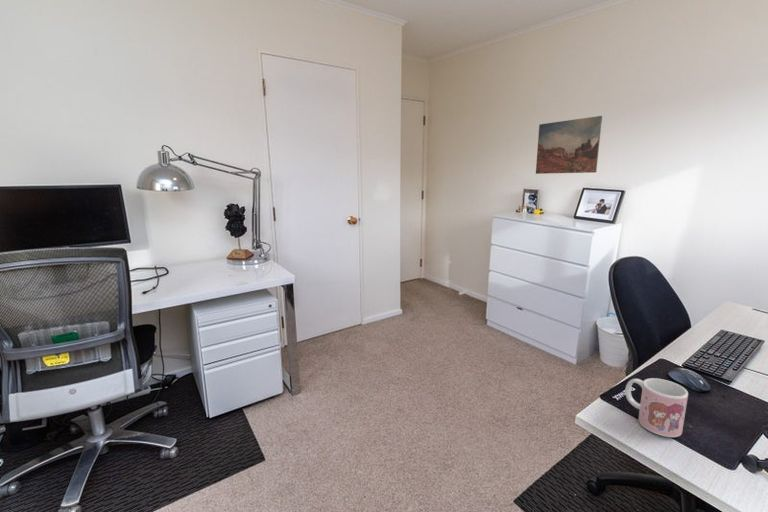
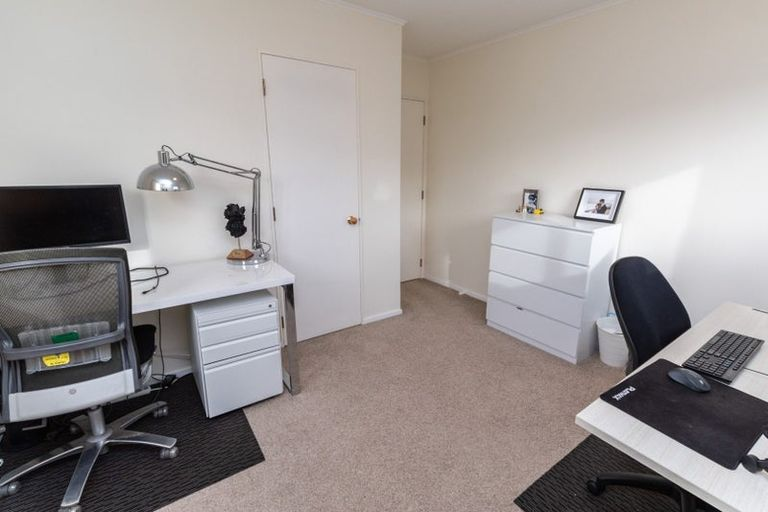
- mug (655, 403)
- wall art (566, 147)
